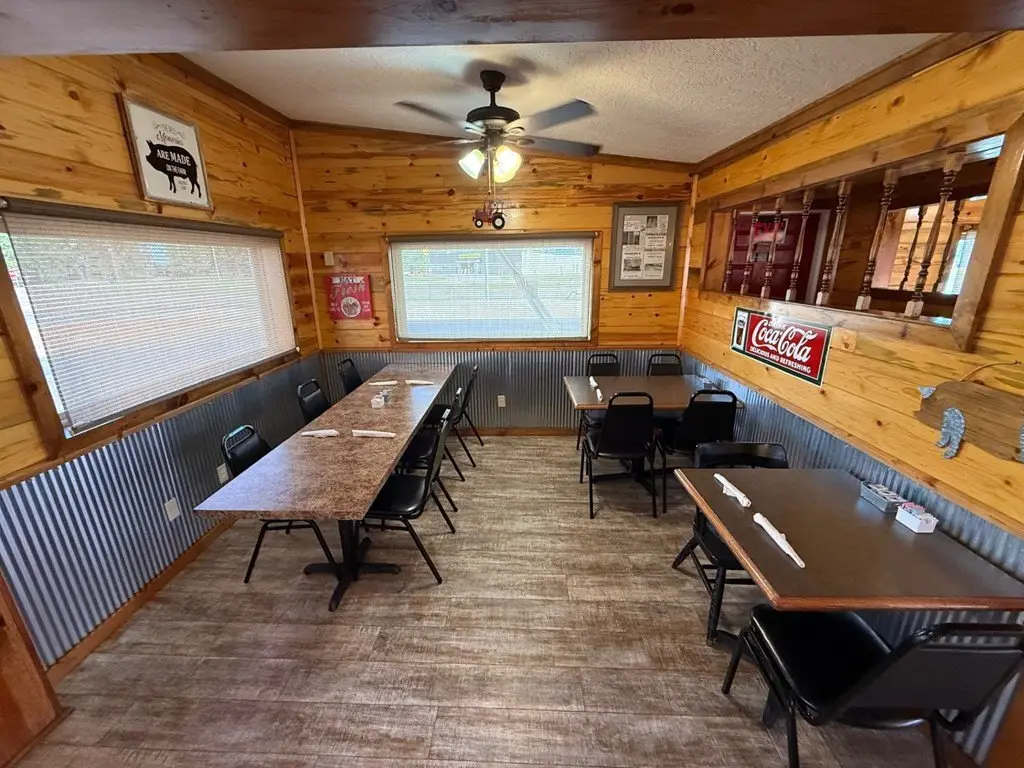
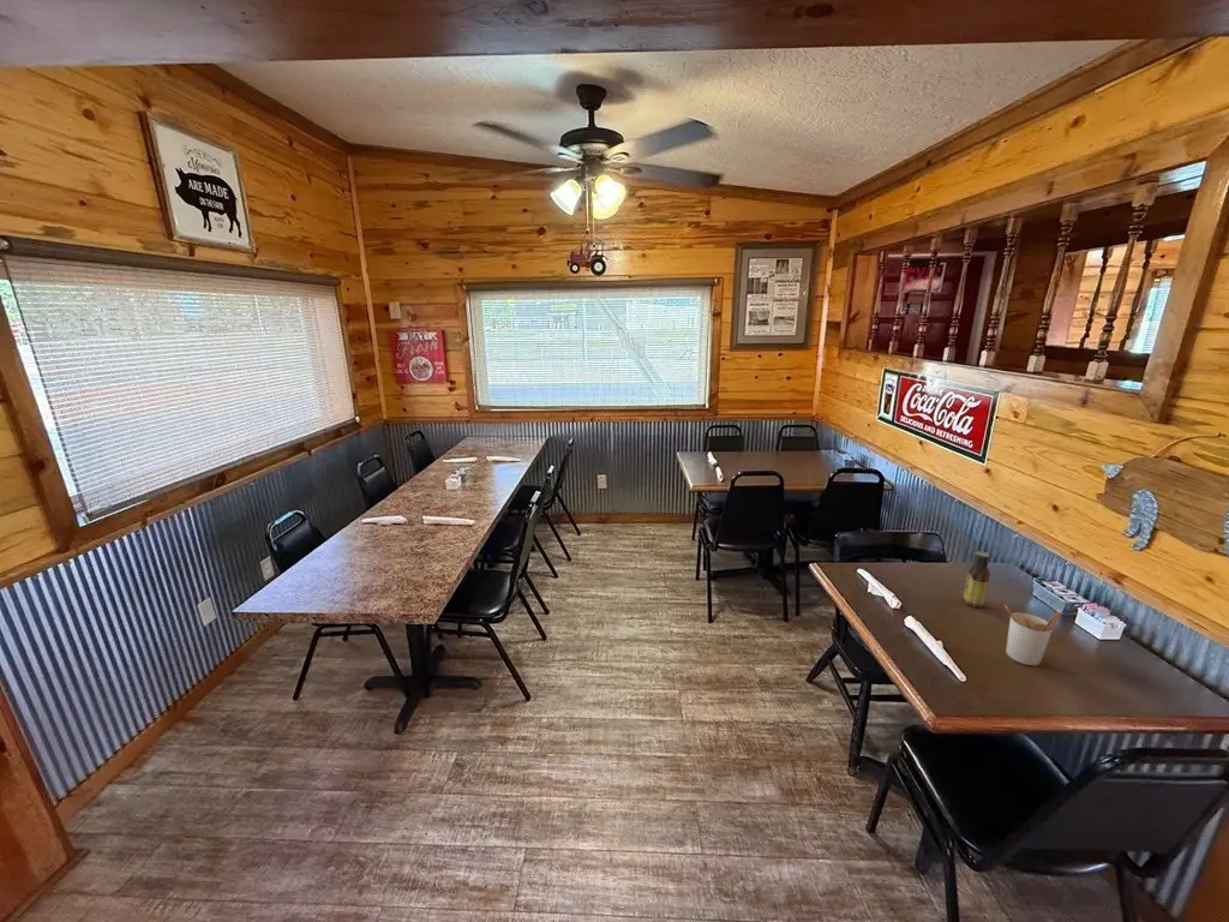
+ sauce bottle (977, 579)
+ utensil holder (1027, 634)
